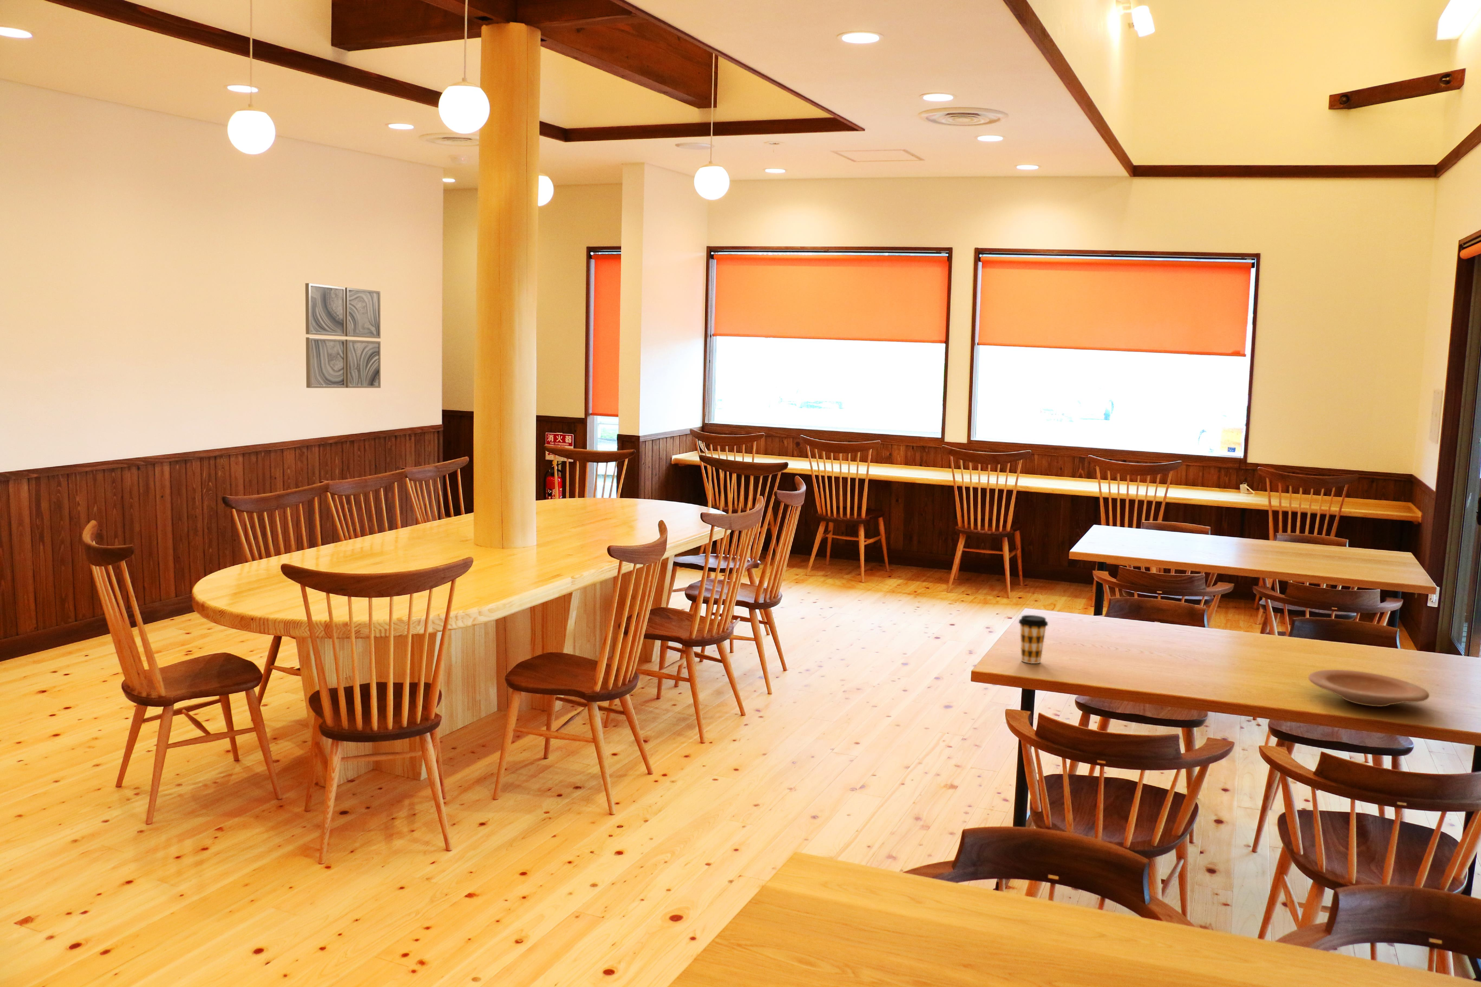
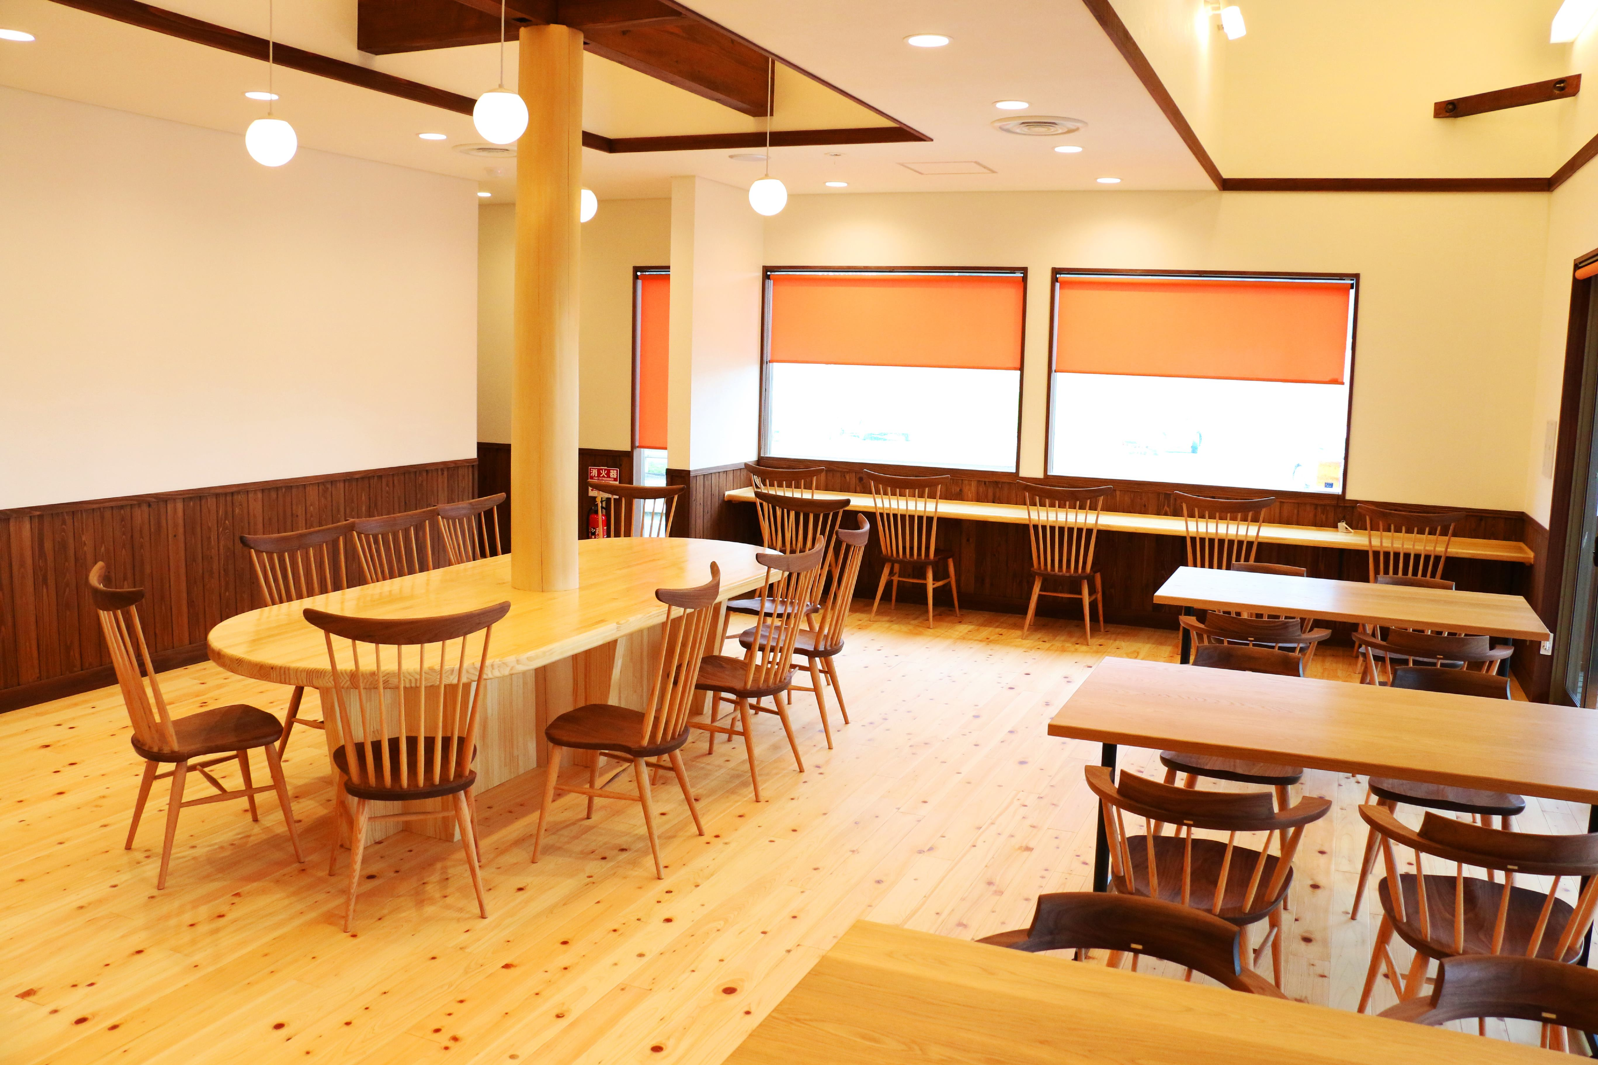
- wall art (345, 336)
- coffee cup (1033, 639)
- plate (1366, 692)
